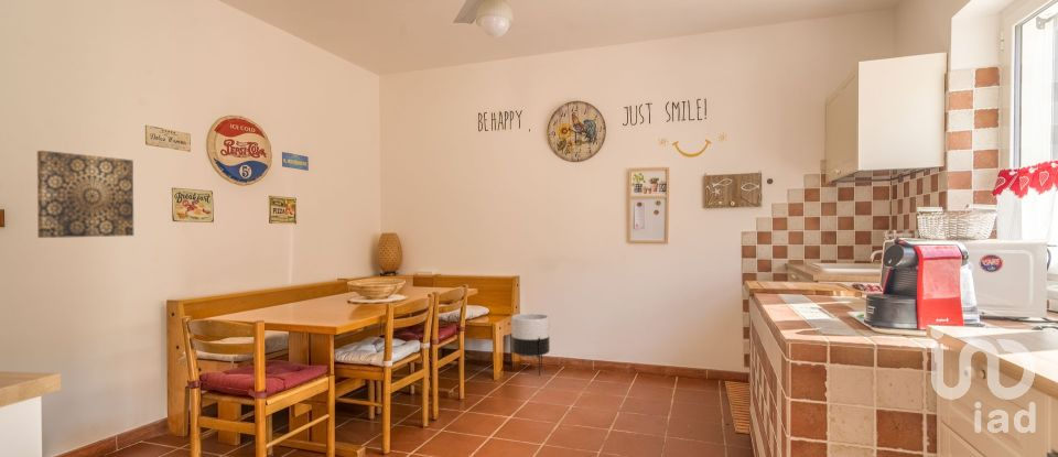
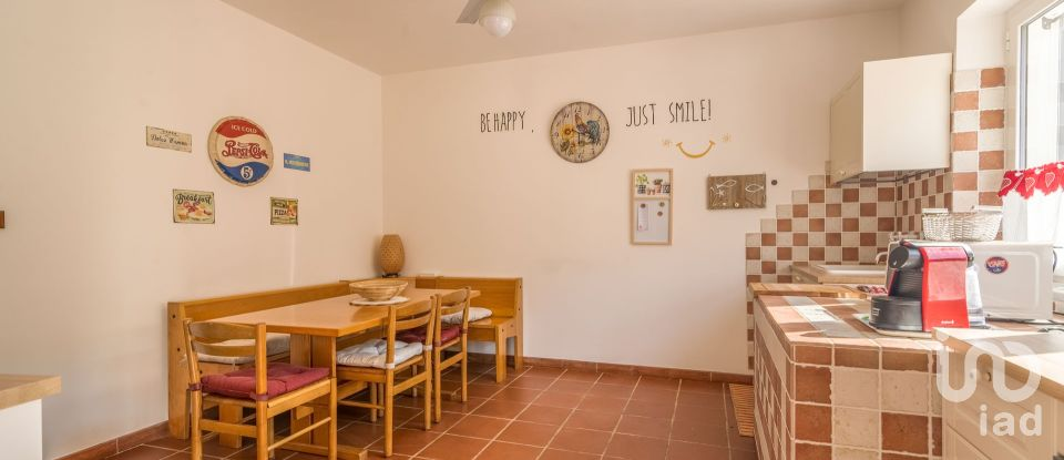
- wall art (88, 196)
- planter (530, 342)
